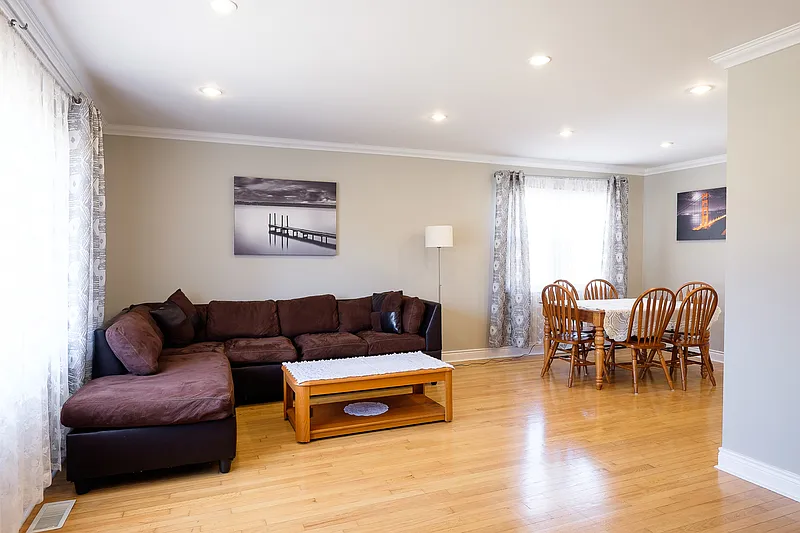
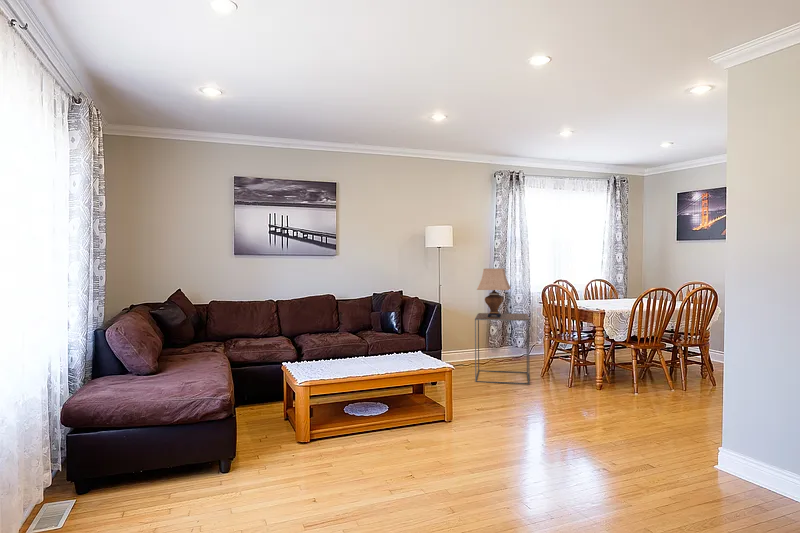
+ side table (478, 346)
+ table lamp (494, 292)
